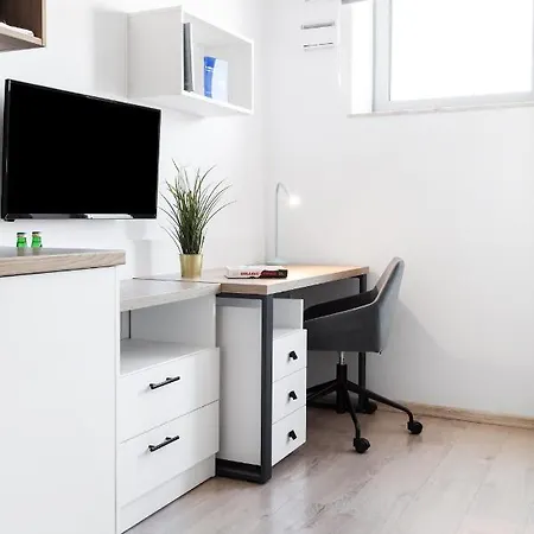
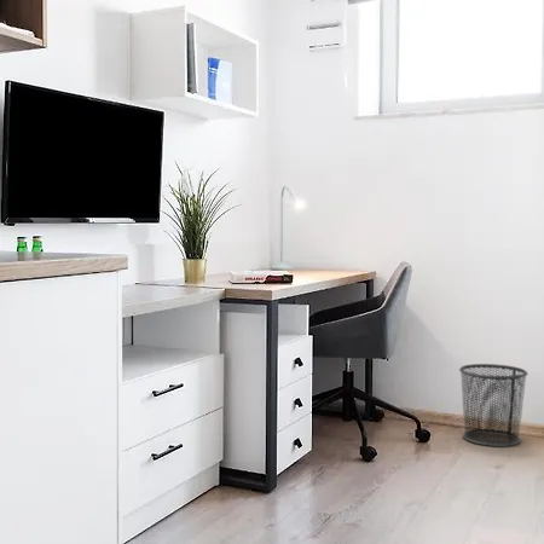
+ waste bin (492, 404)
